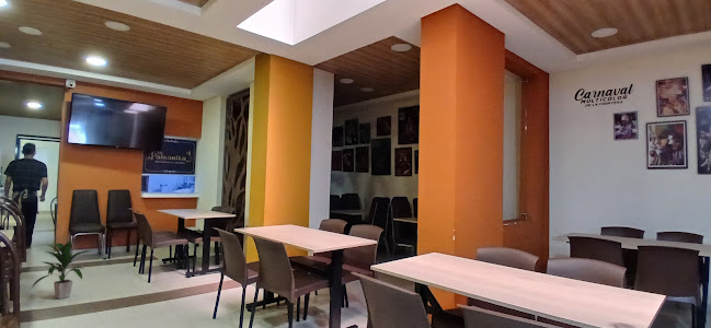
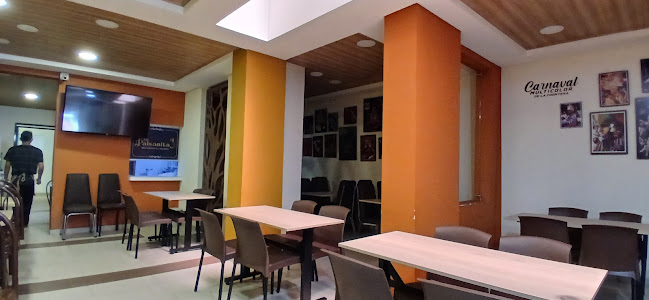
- indoor plant (61, 268)
